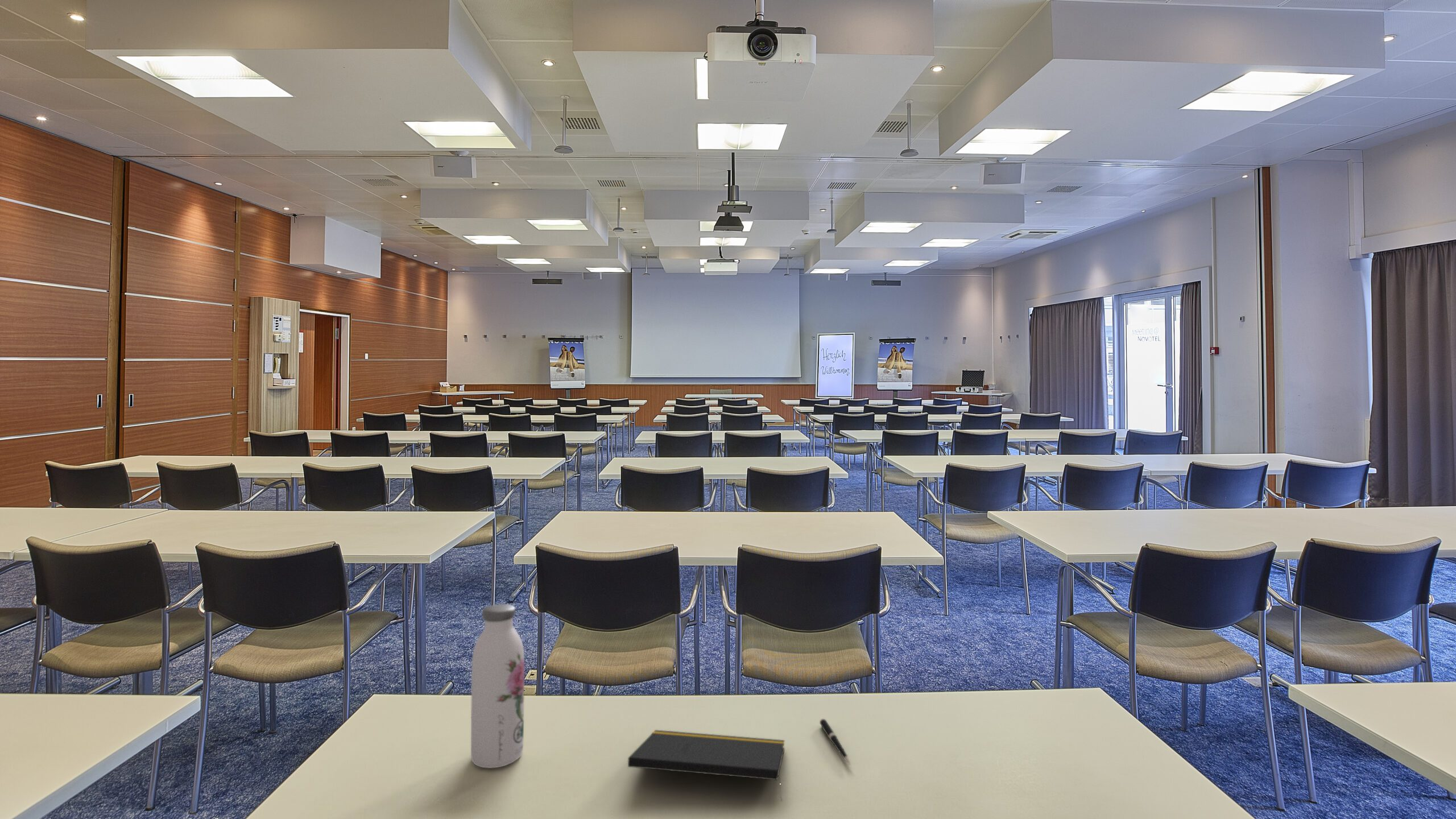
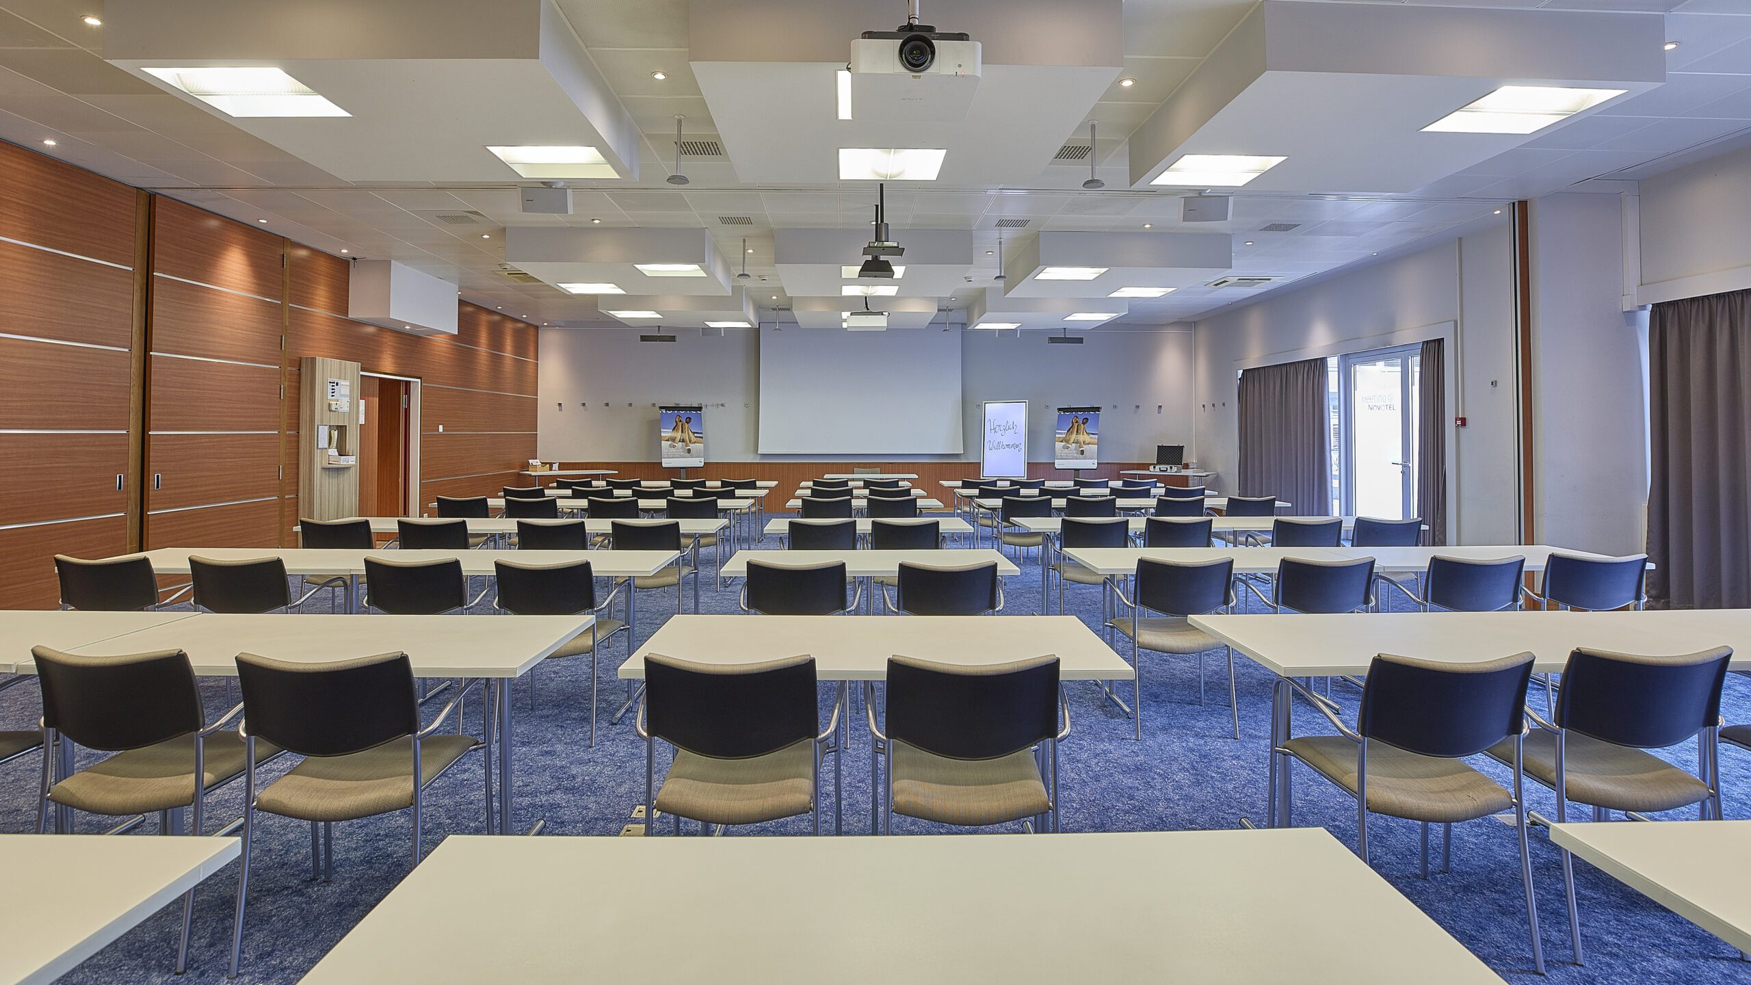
- notepad (710, 752)
- pen (835, 741)
- water bottle (498, 681)
